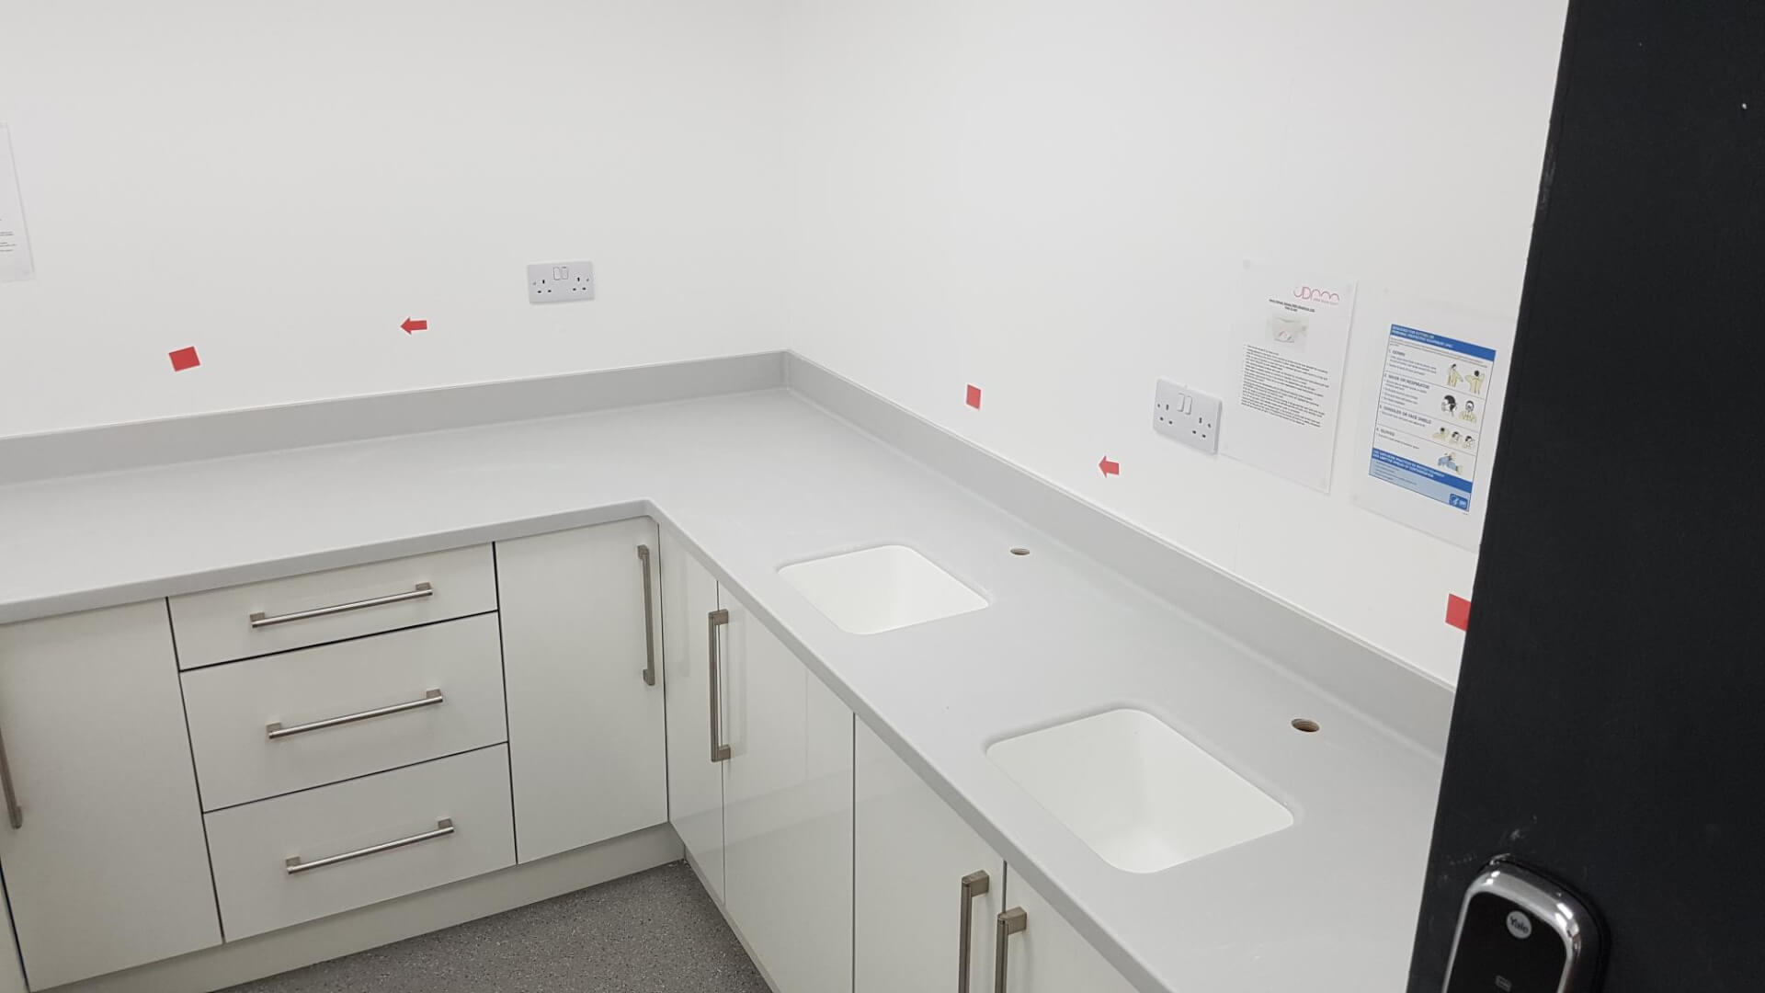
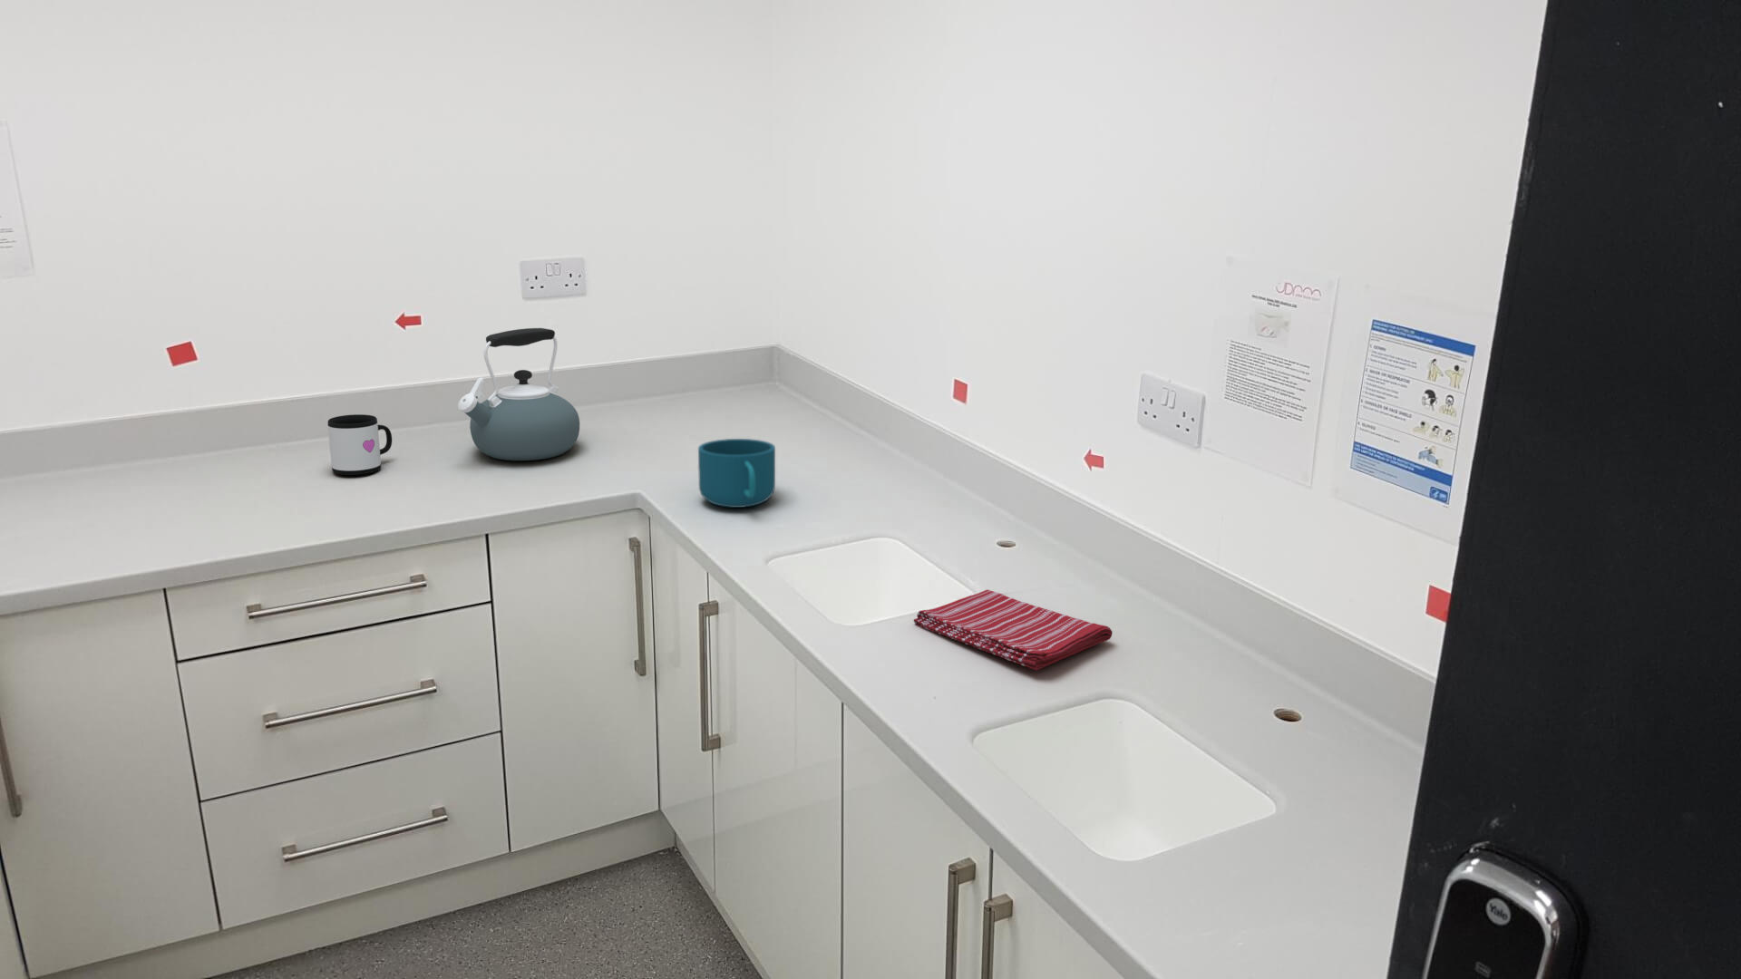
+ cup (740, 477)
+ mug (362, 442)
+ kettle (514, 392)
+ dish towel (1013, 624)
